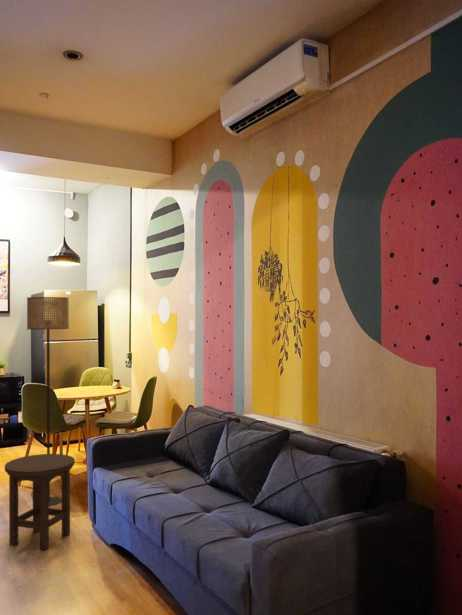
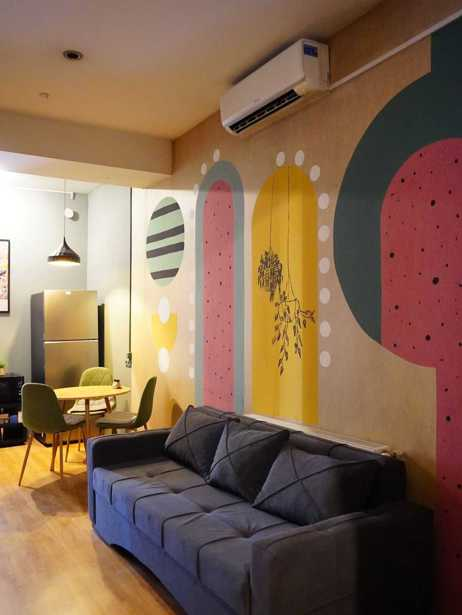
- stool (40, 500)
- floor lamp (48, 399)
